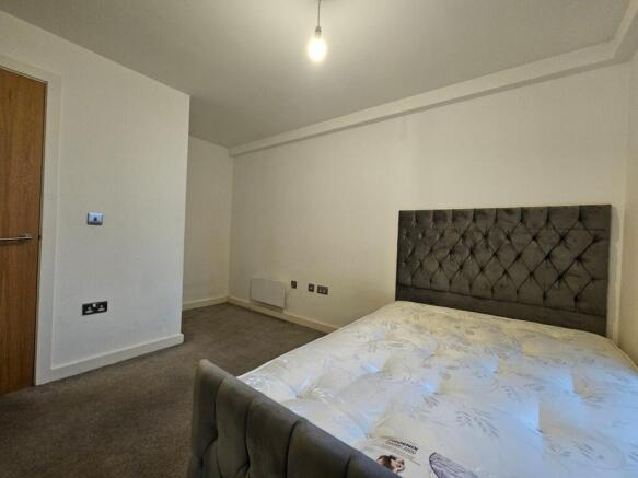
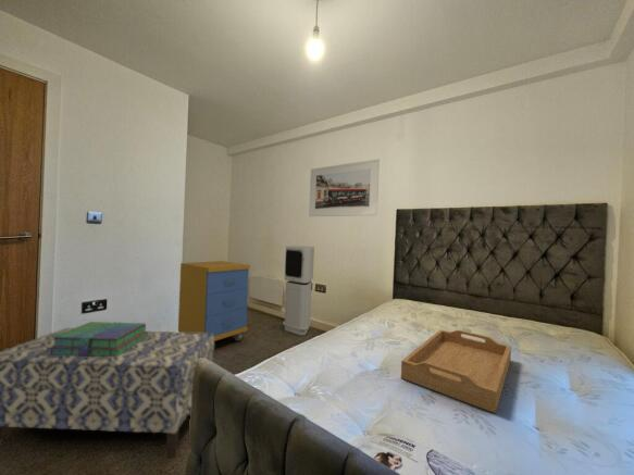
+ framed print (340, 190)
+ air purifier (302, 287)
+ stack of books (102, 336)
+ serving tray (460, 358)
+ bench (112, 385)
+ storage cabinet (214, 302)
